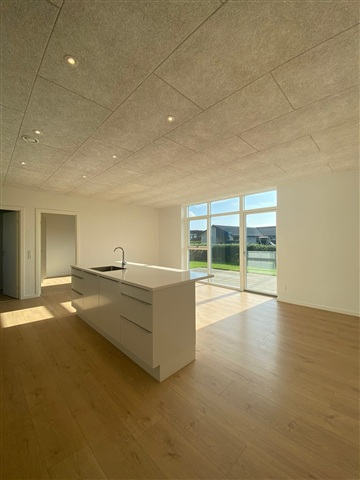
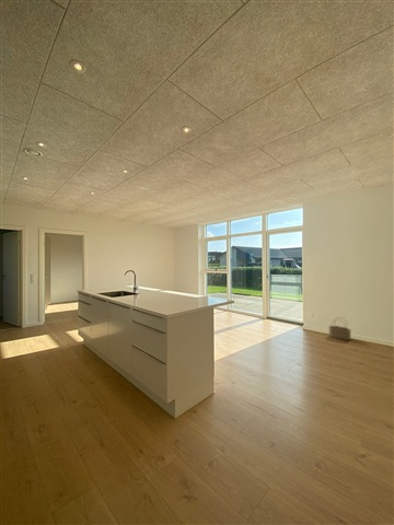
+ wicker basket (339, 328)
